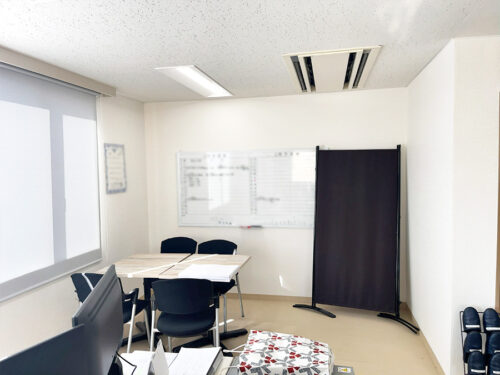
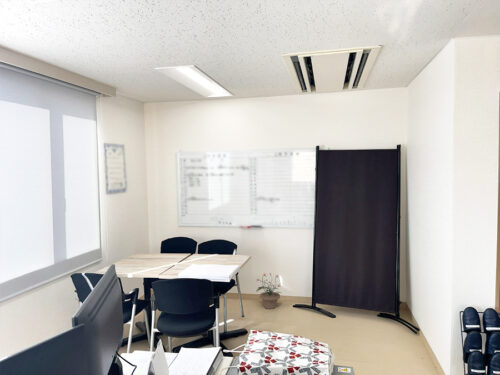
+ potted plant (269, 290)
